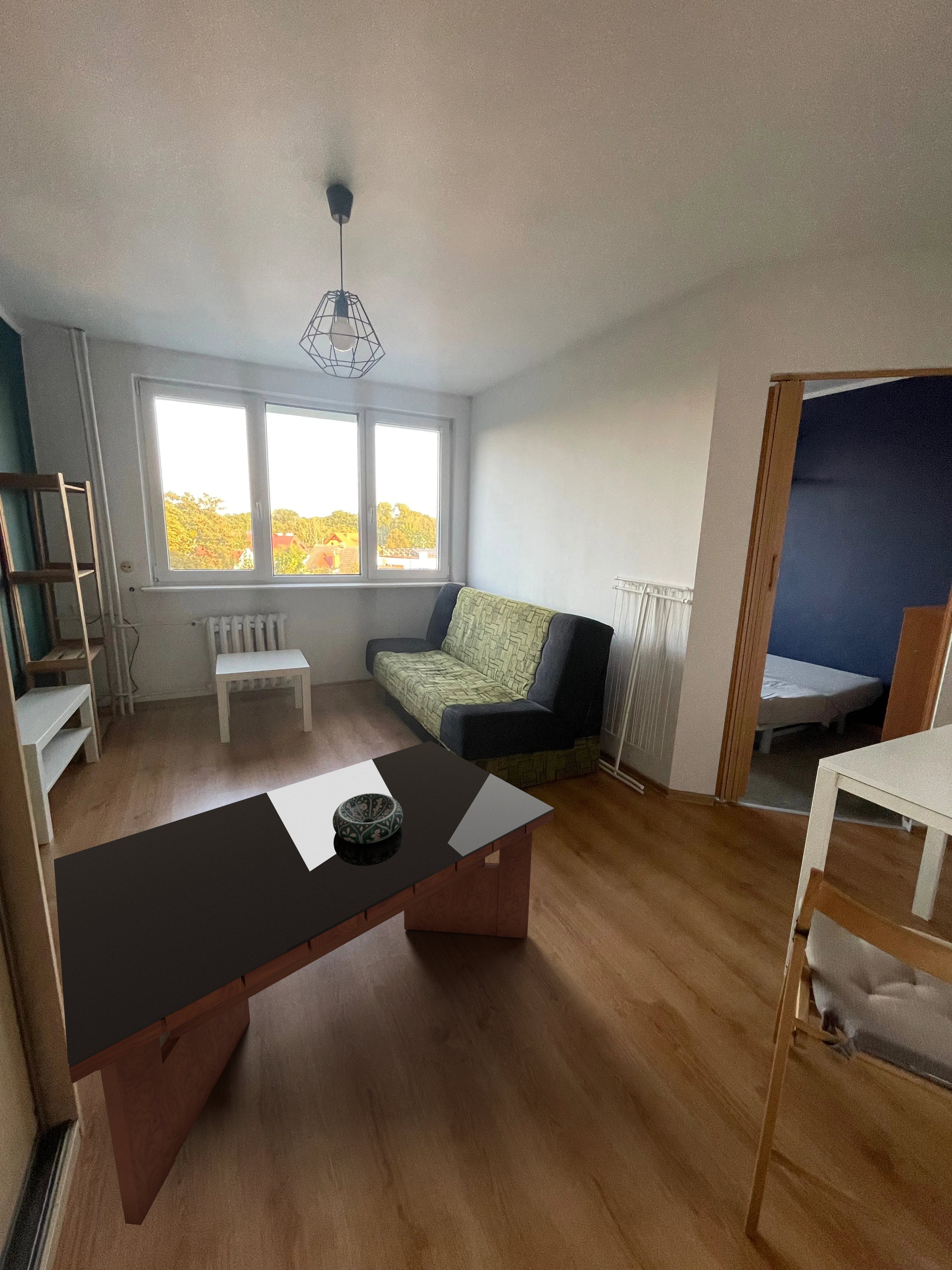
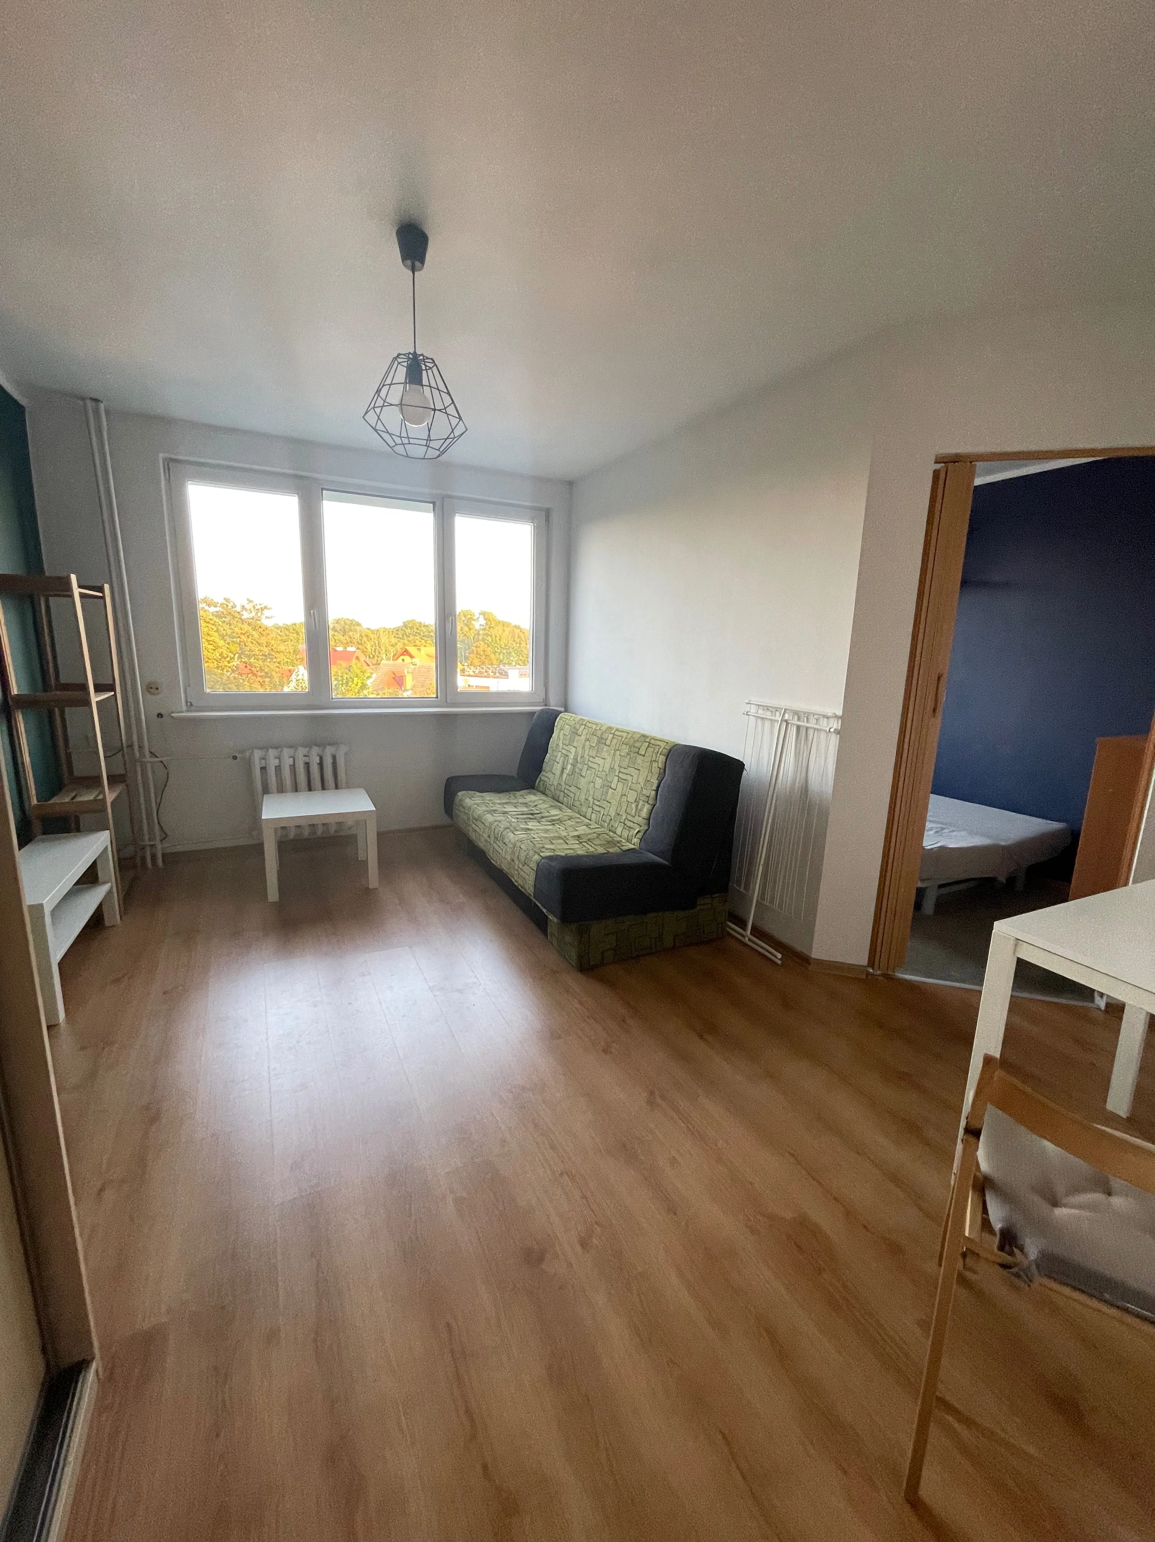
- decorative bowl (368, 817)
- coffee table (332, 903)
